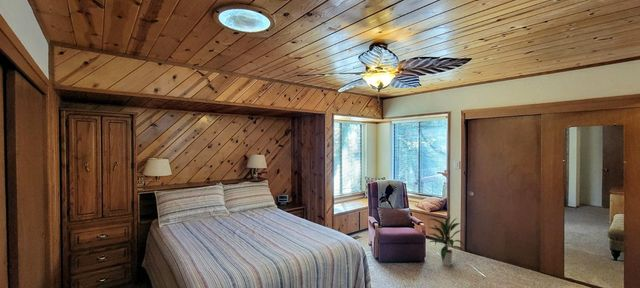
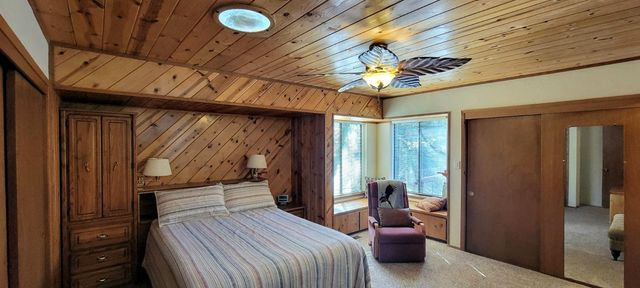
- indoor plant (445, 239)
